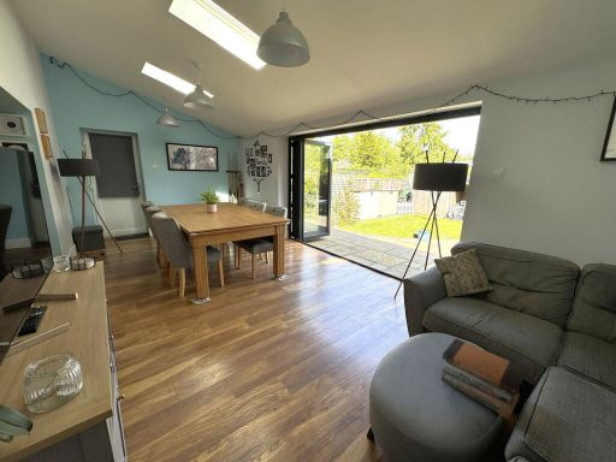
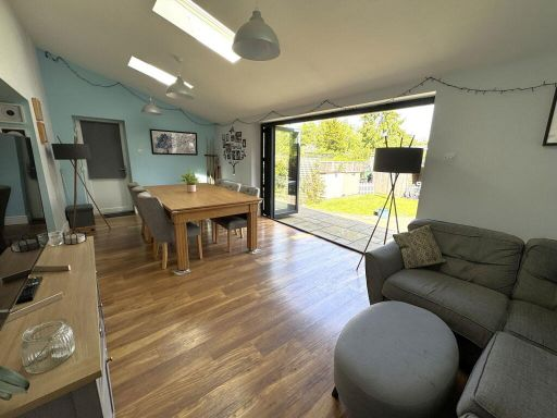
- book stack (479, 374)
